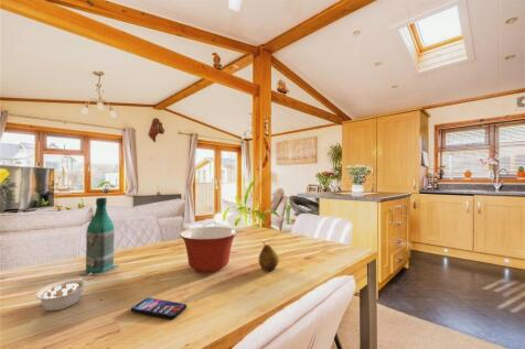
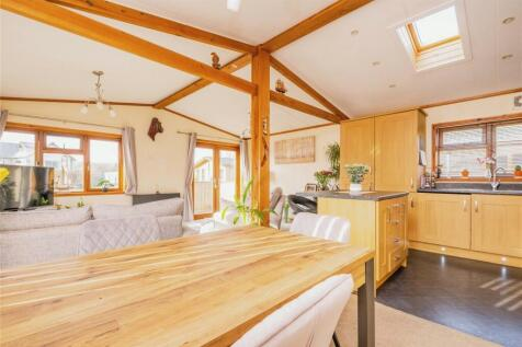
- smartphone (159, 307)
- bottle (100, 233)
- legume (63, 293)
- fruit (268, 254)
- mixing bowl (208, 250)
